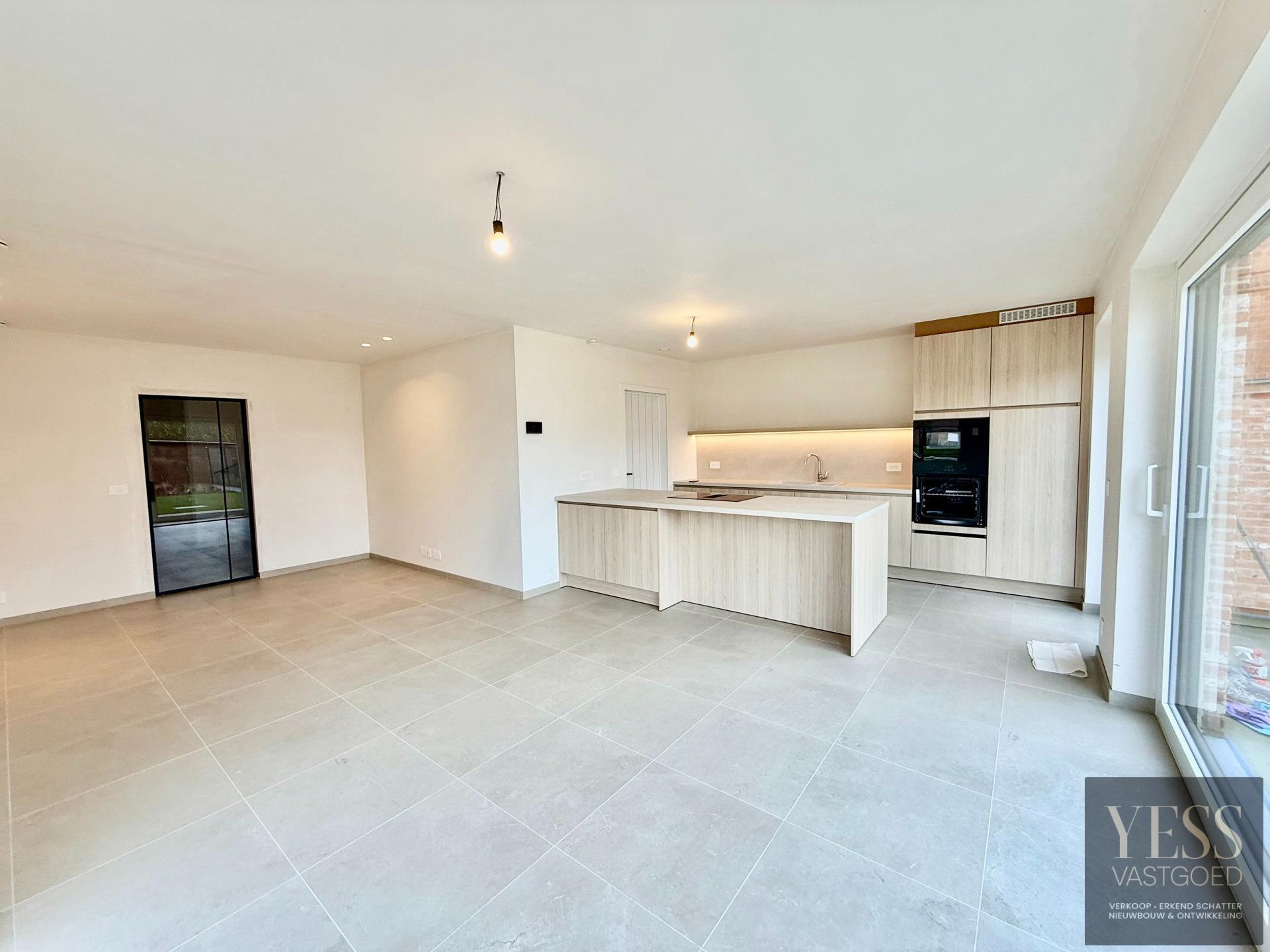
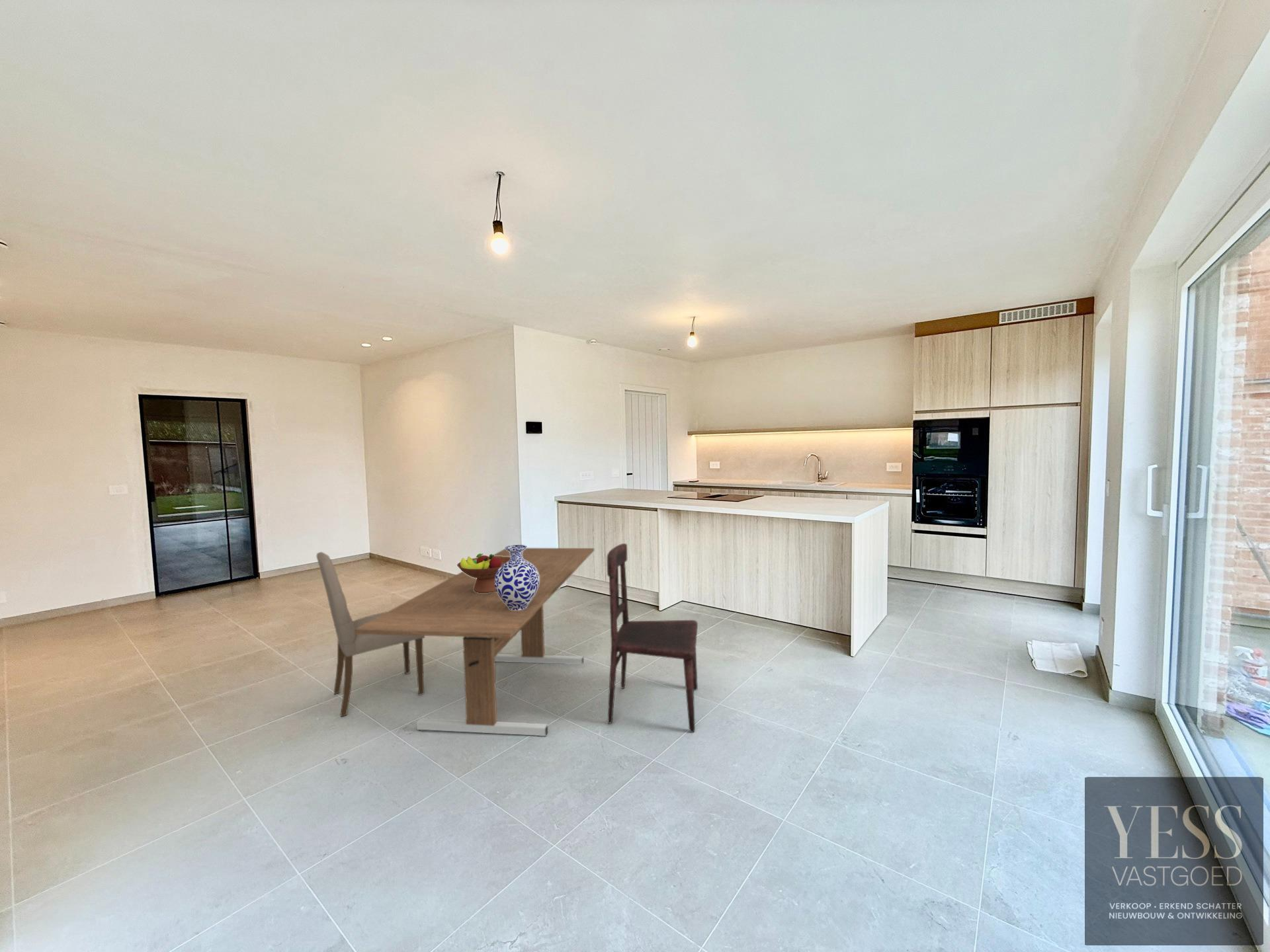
+ fruit bowl (487, 570)
+ dining table (509, 635)
+ dining chair (373, 619)
+ dining chair (653, 629)
+ vase (517, 576)
